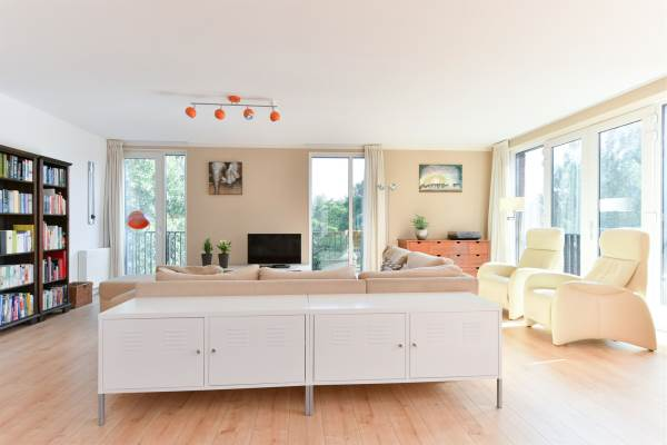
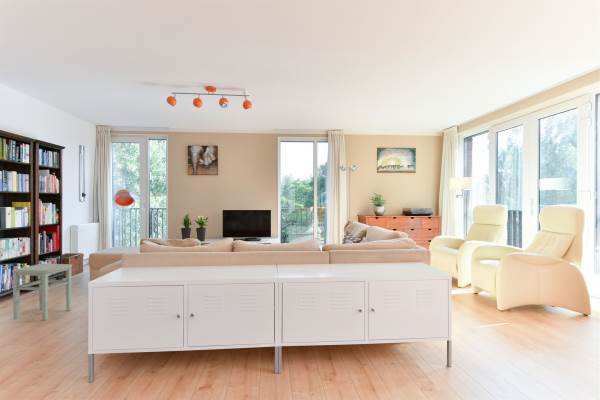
+ stool (43, 290)
